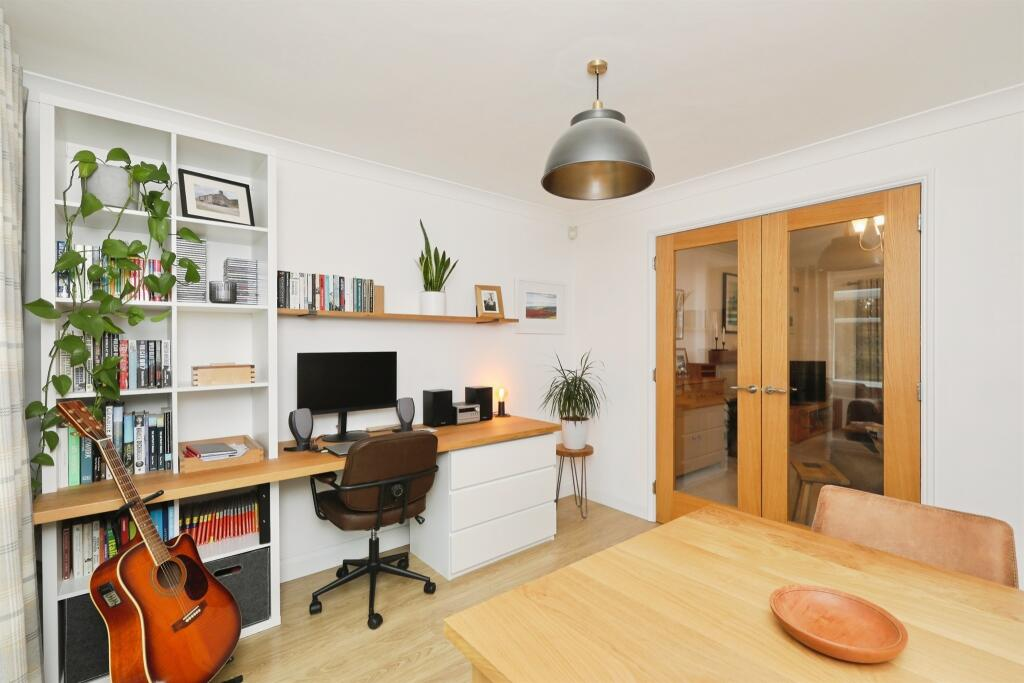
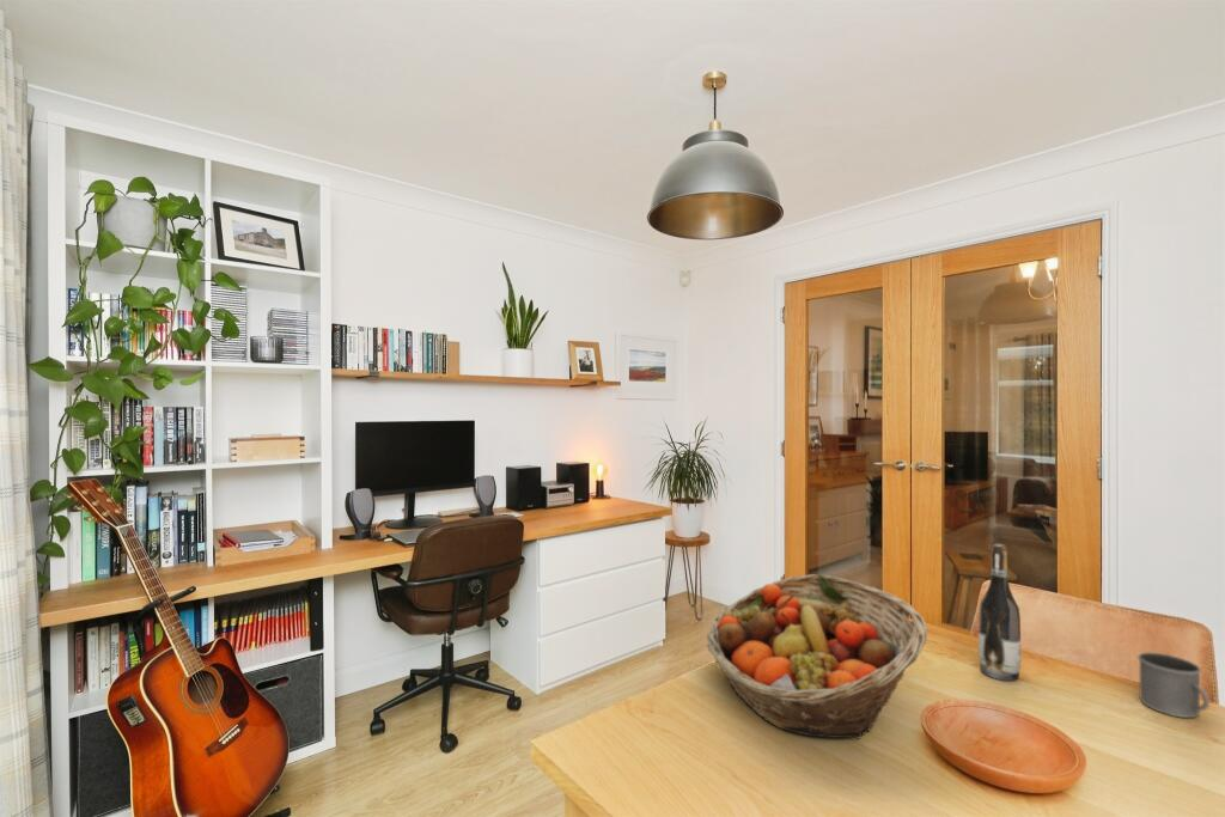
+ mug (1175, 687)
+ fruit basket (807, 645)
+ wine bottle (999, 609)
